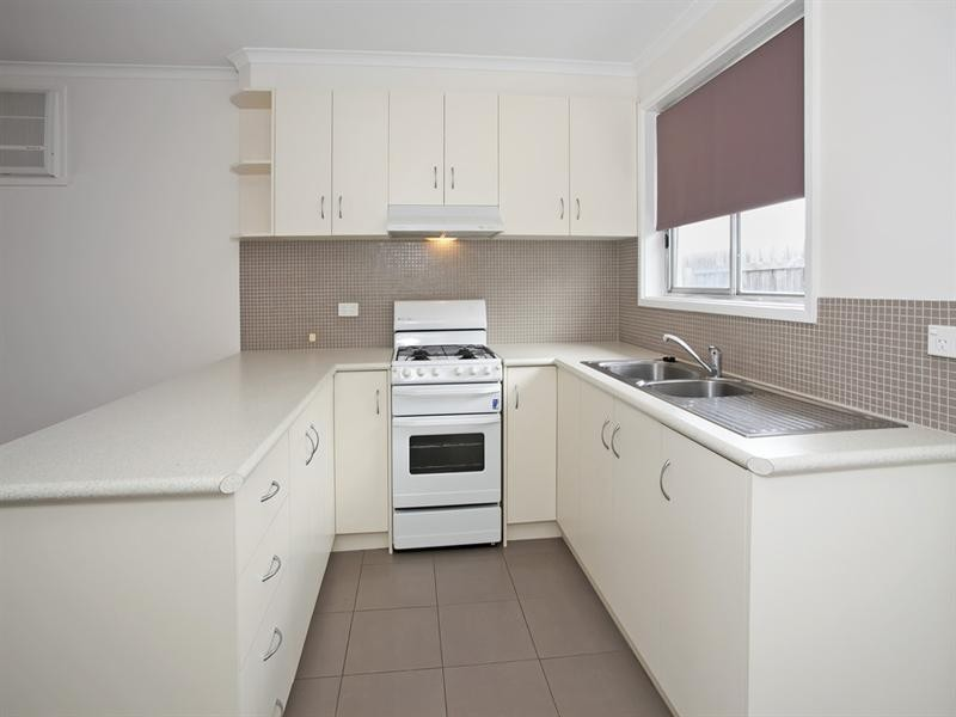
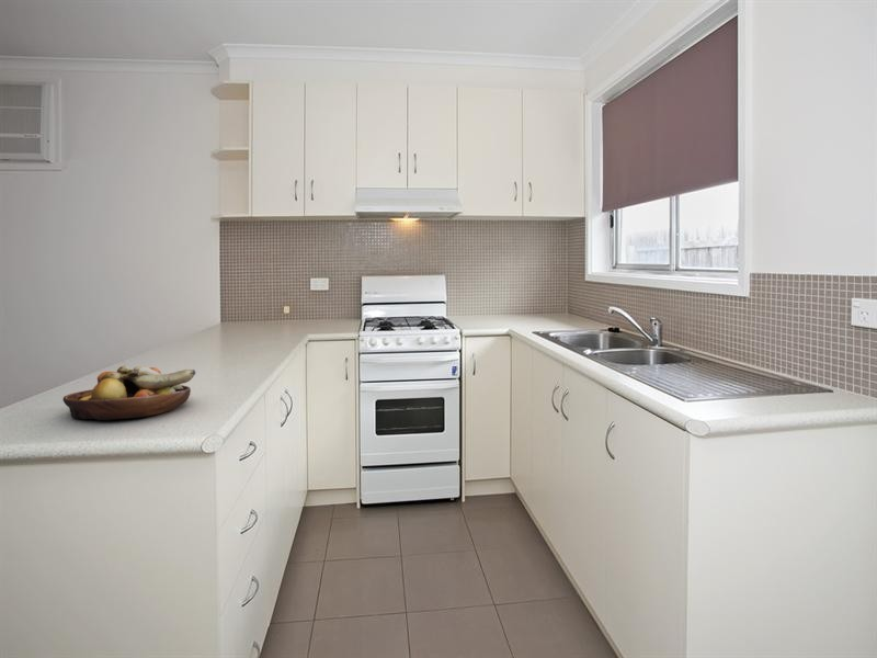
+ fruit bowl (130, 387)
